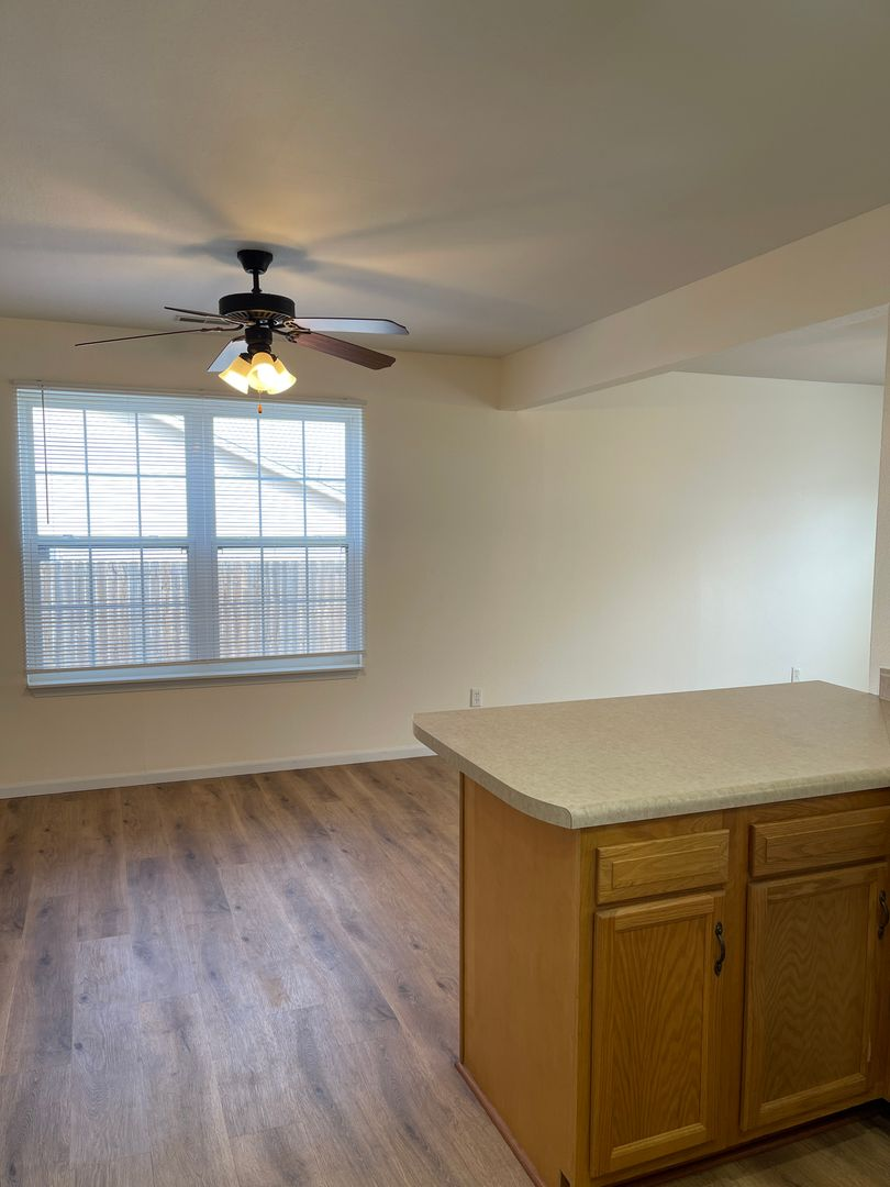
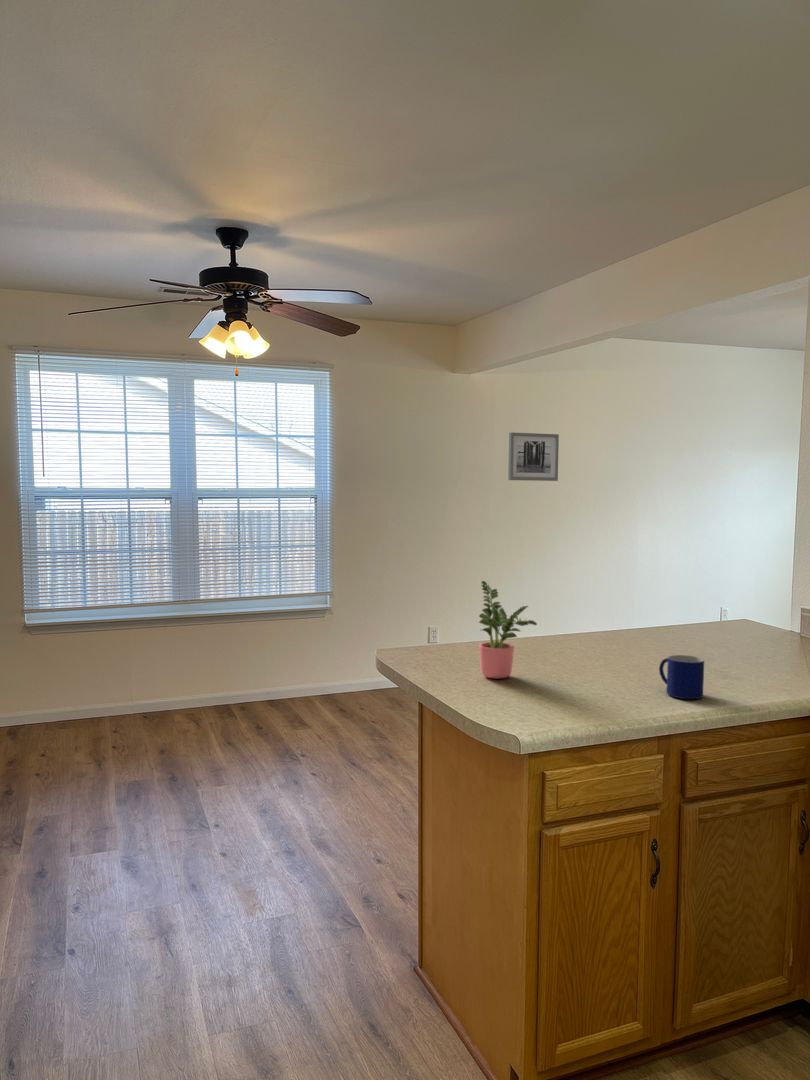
+ potted plant (512, 629)
+ mug (679, 675)
+ wall art (533, 457)
